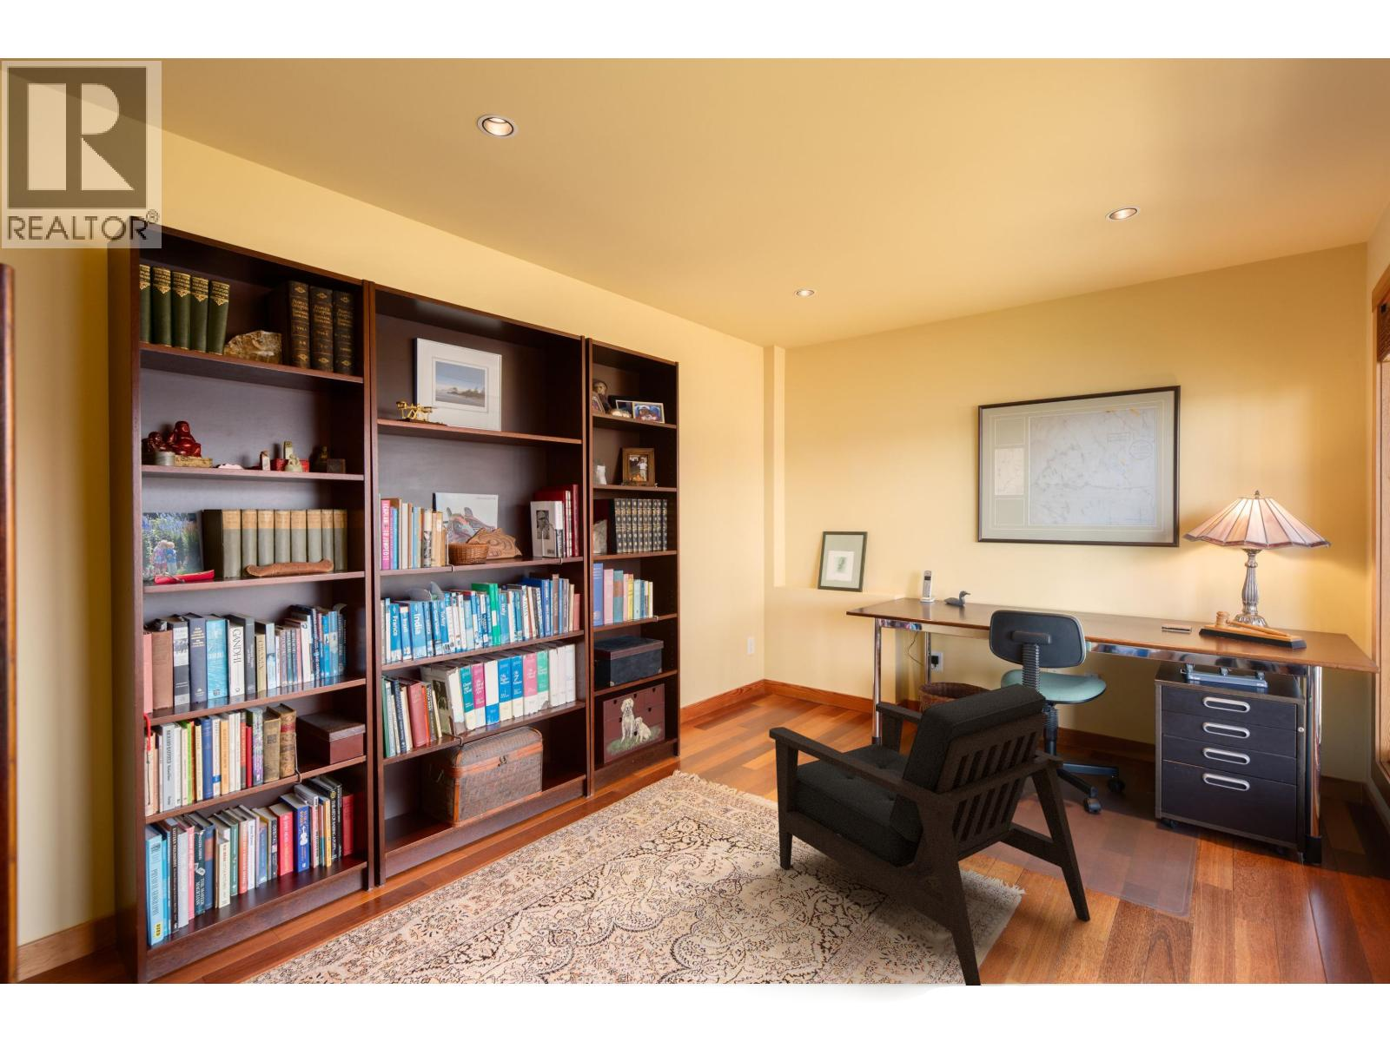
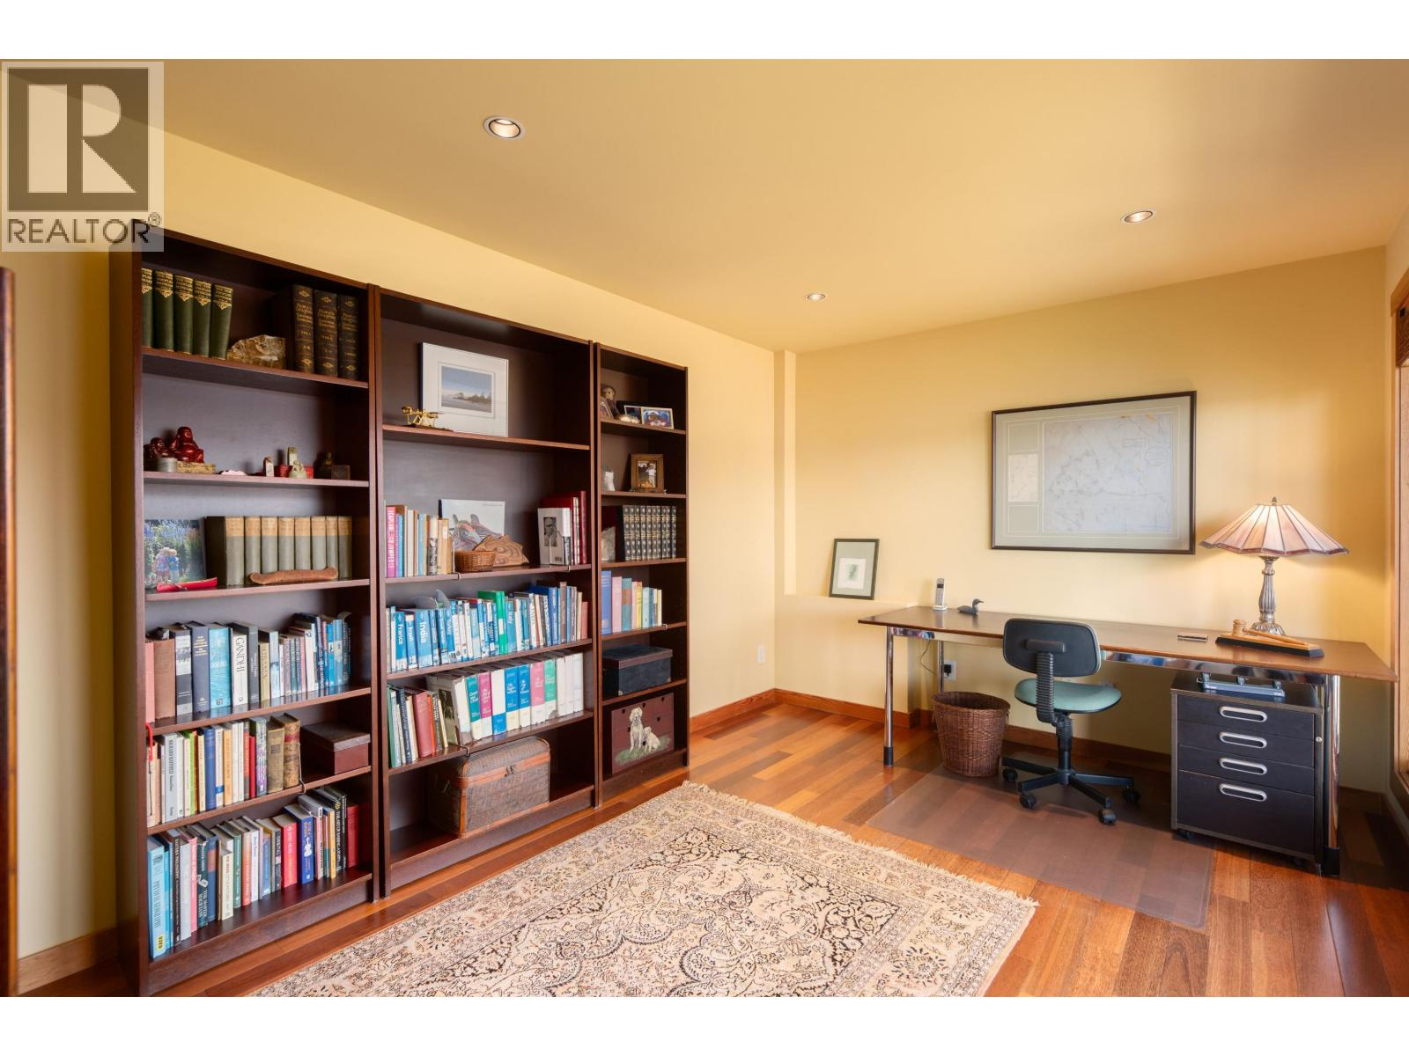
- armchair (918, 785)
